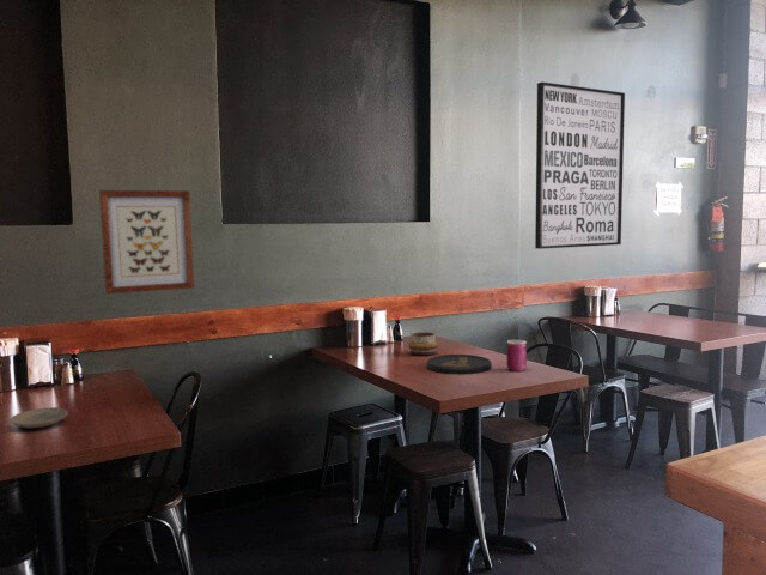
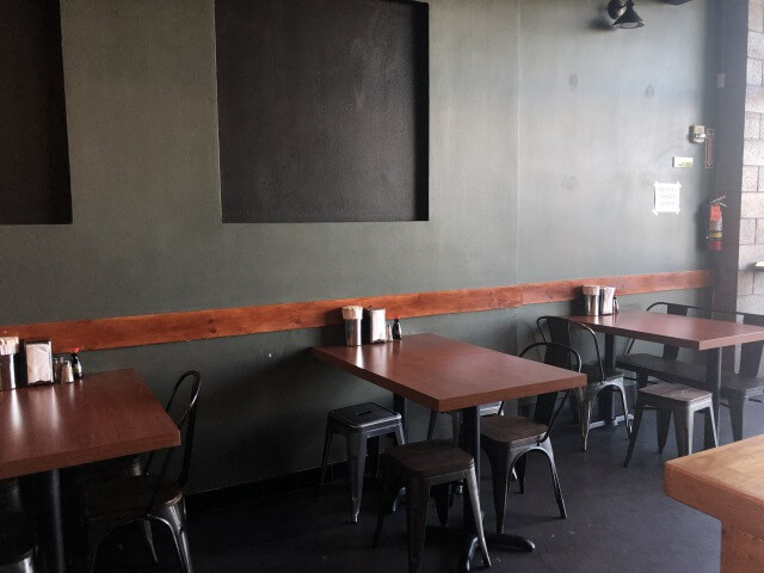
- plate (39, 419)
- can (516, 355)
- wall art (147, 241)
- decorative bowl (422, 344)
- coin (458, 363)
- wall art (580, 168)
